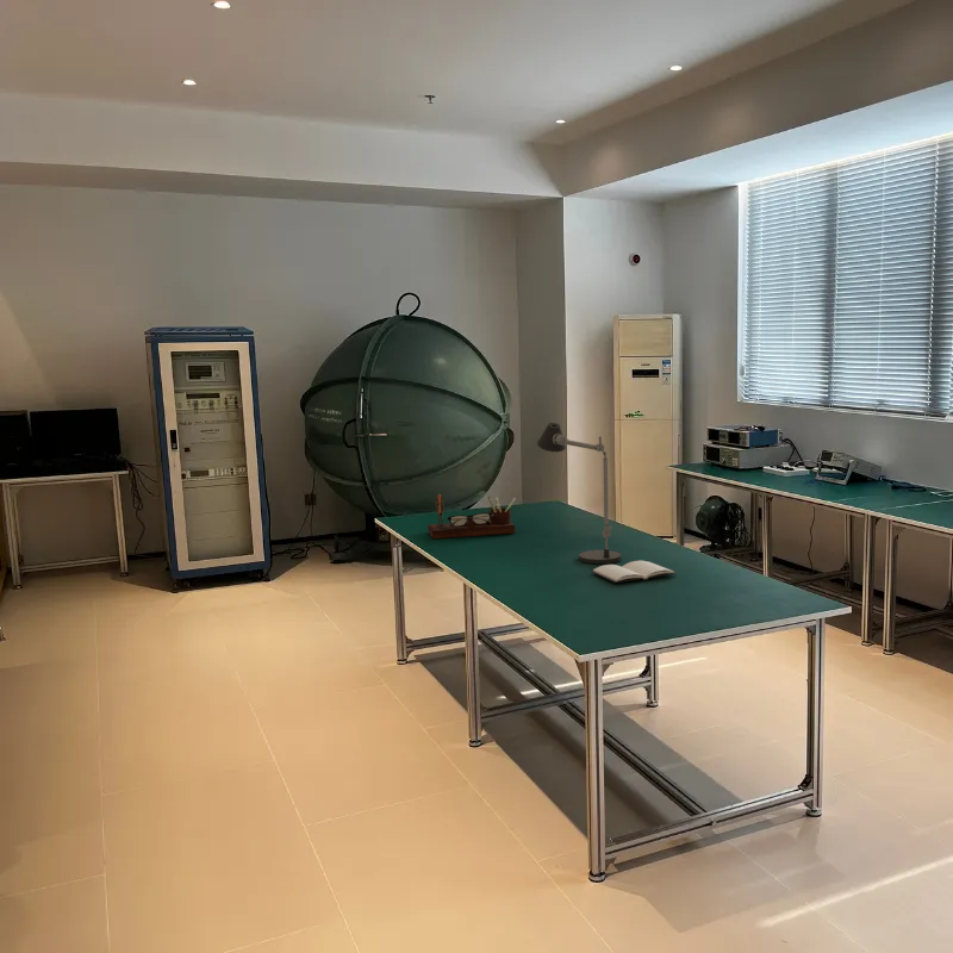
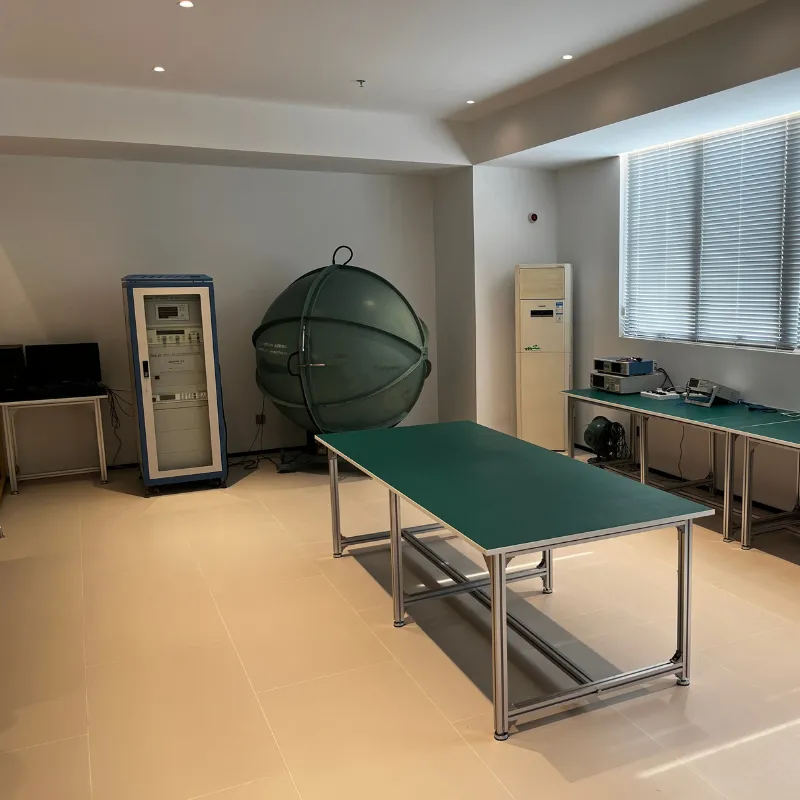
- desk organizer (475, 513)
- book (633, 571)
- desk lamp (604, 487)
